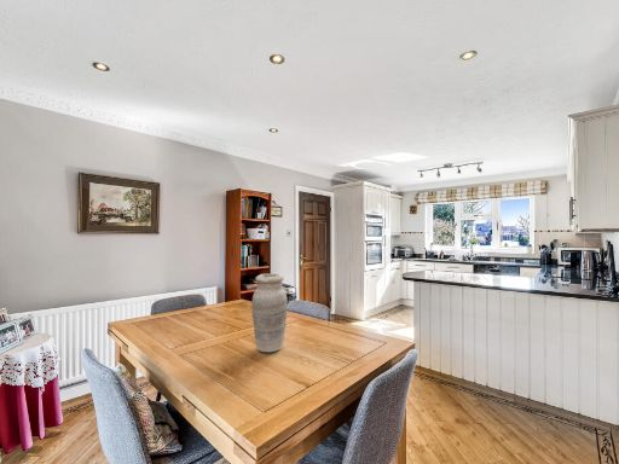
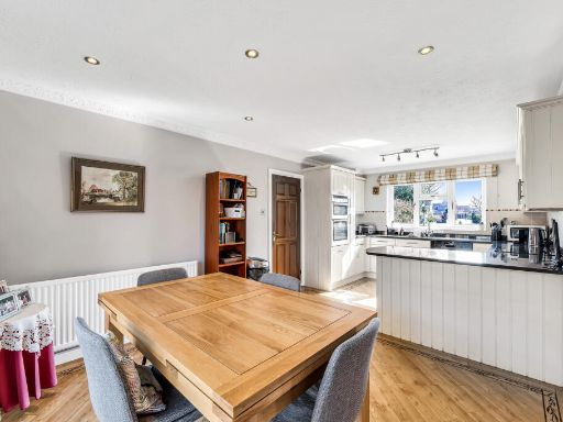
- vase (270, 311)
